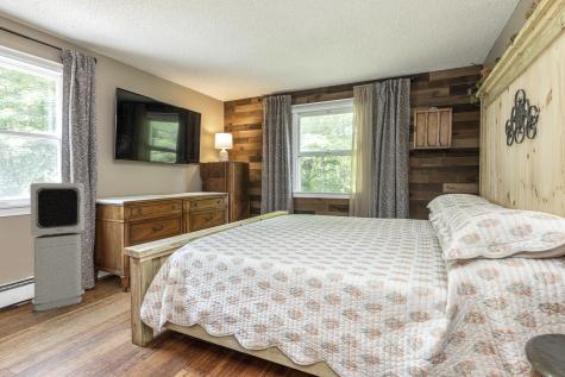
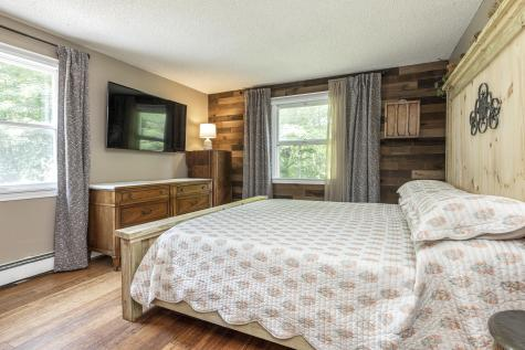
- air purifier (57, 241)
